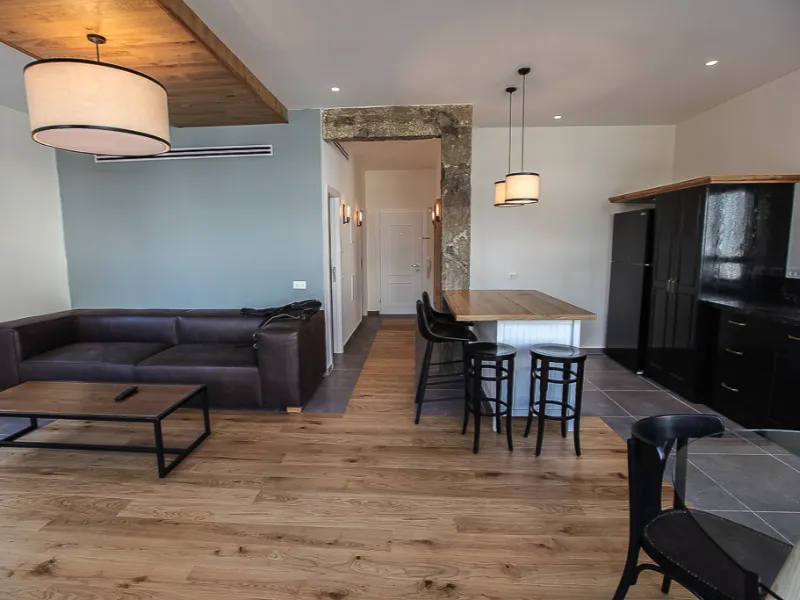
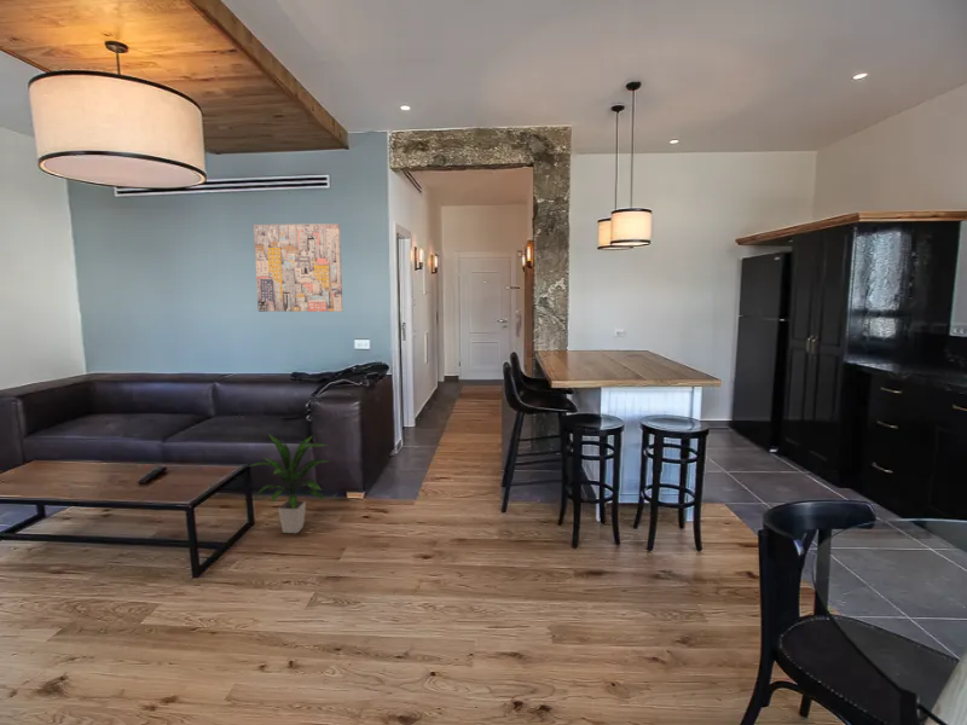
+ indoor plant (294, 481)
+ wall art (299, 268)
